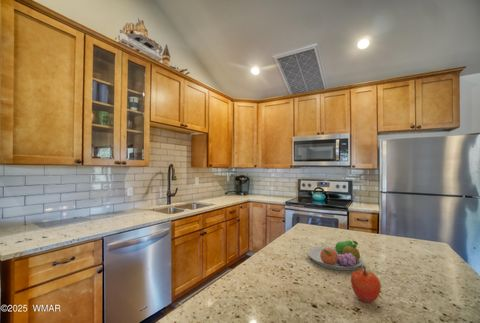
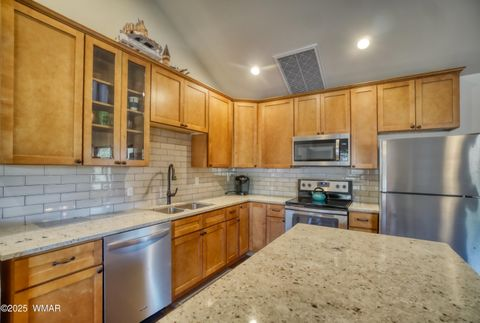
- apple (365, 284)
- fruit bowl (336, 250)
